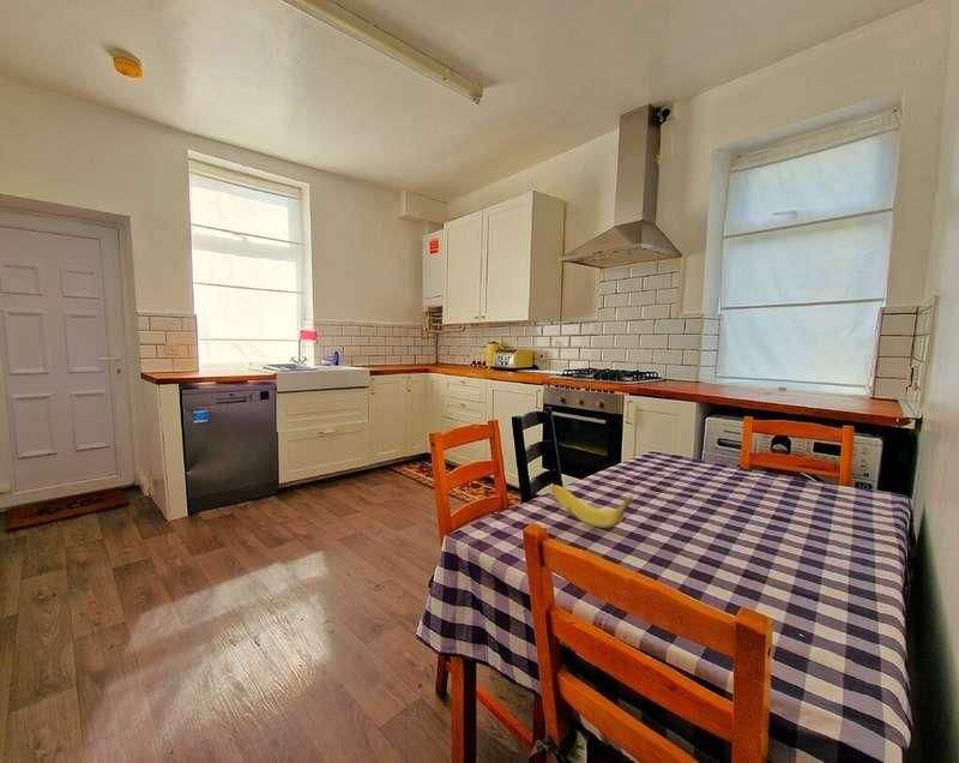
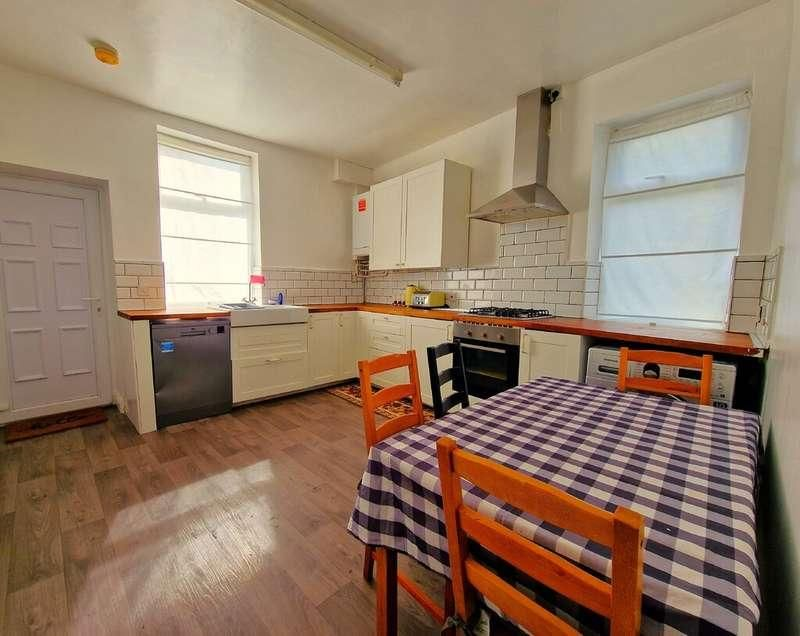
- banana (587, 505)
